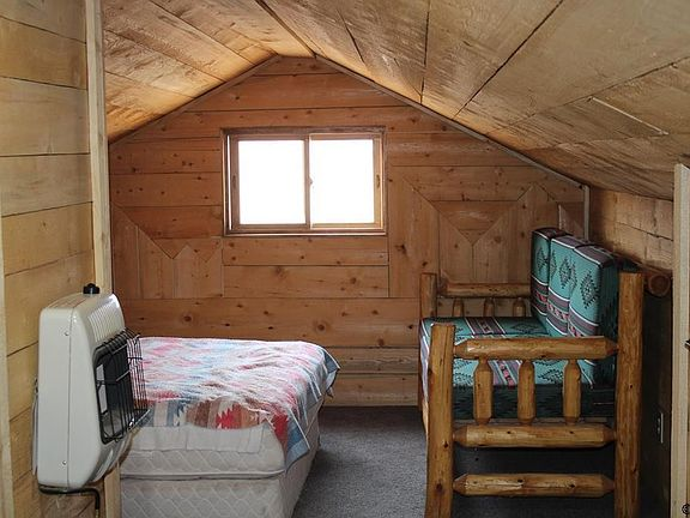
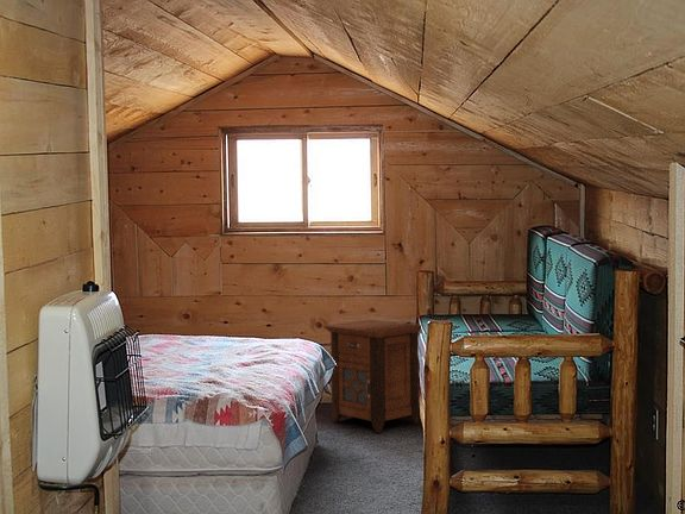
+ nightstand (375, 374)
